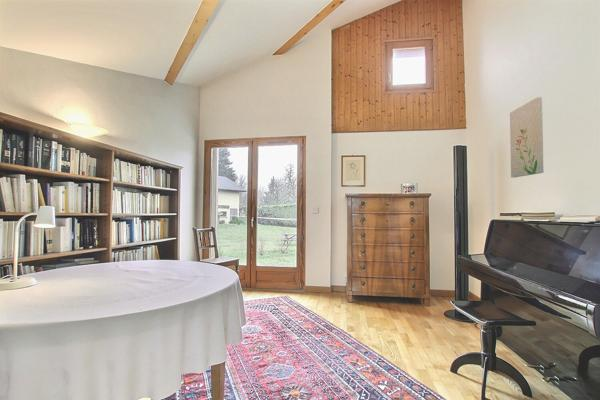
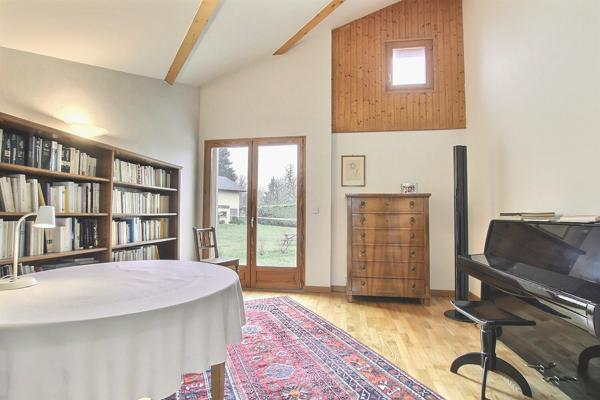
- wall art (525, 140)
